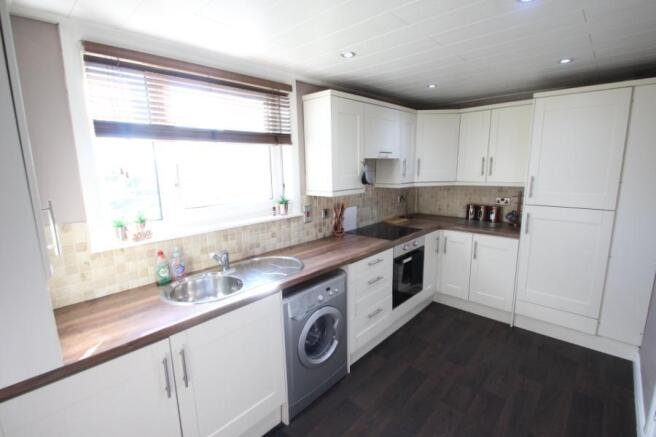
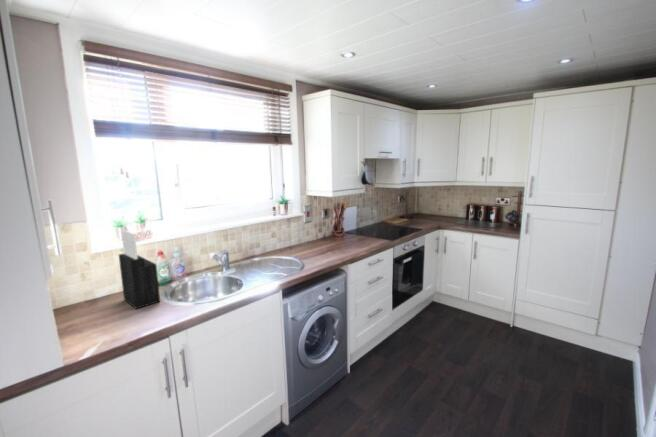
+ knife block (140, 266)
